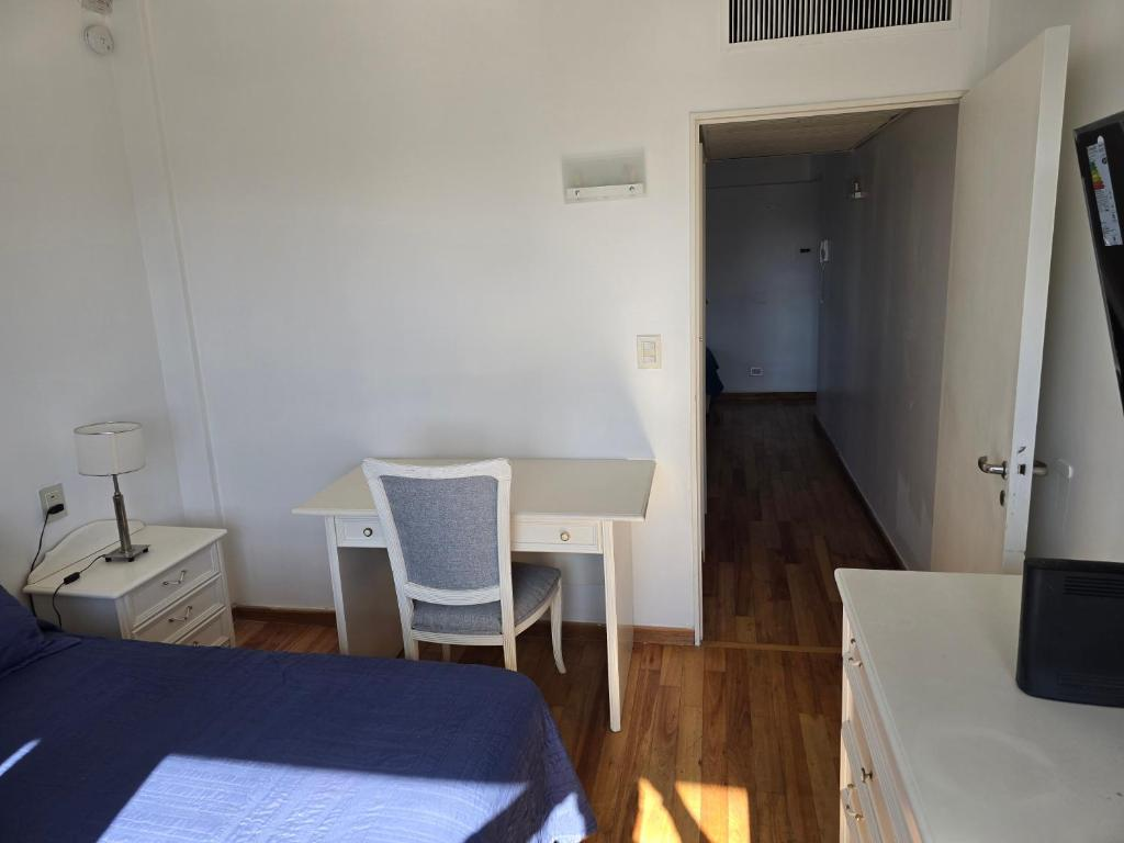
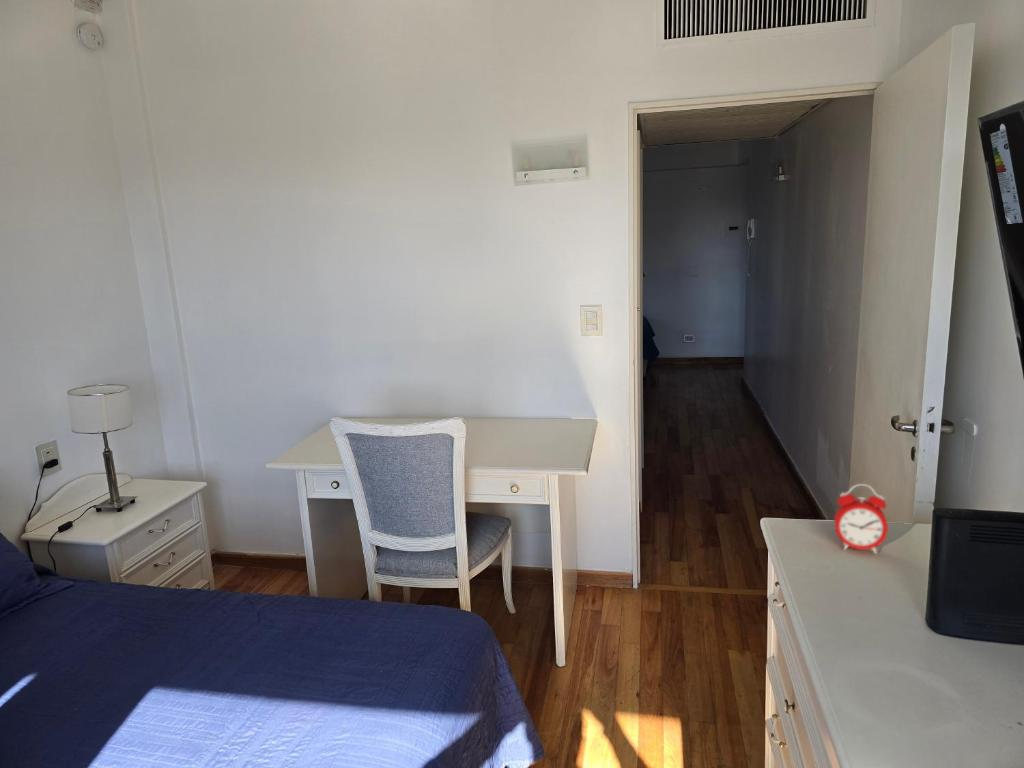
+ alarm clock (861, 517)
